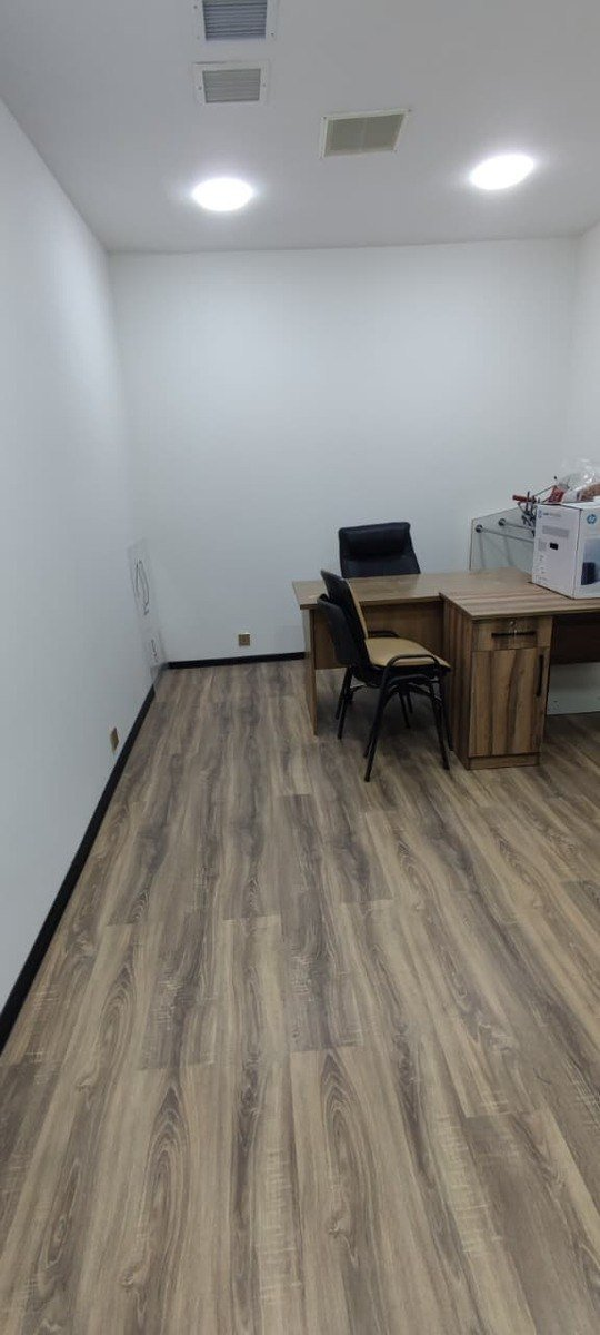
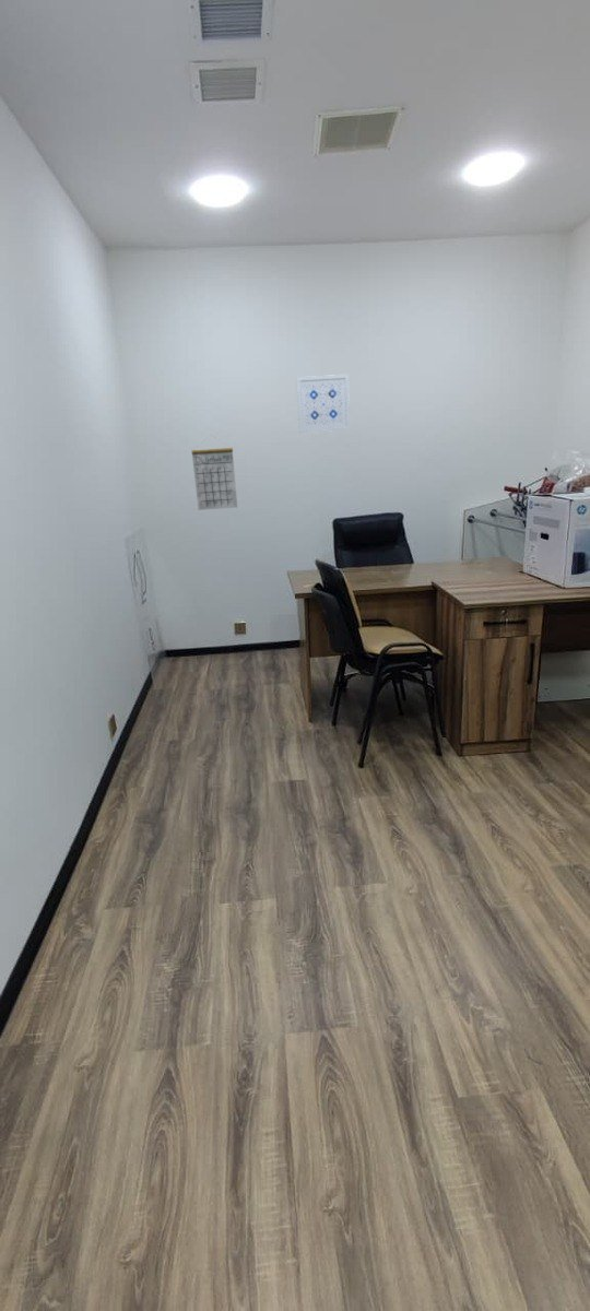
+ calendar (214, 472)
+ wall art (323, 403)
